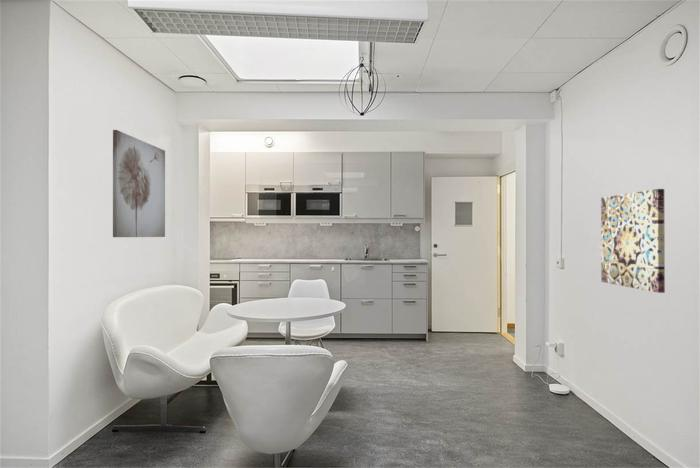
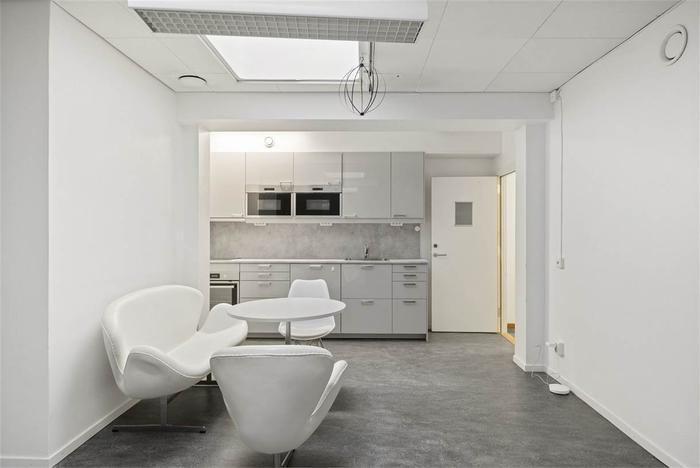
- wall art (141, 189)
- wall art (629, 240)
